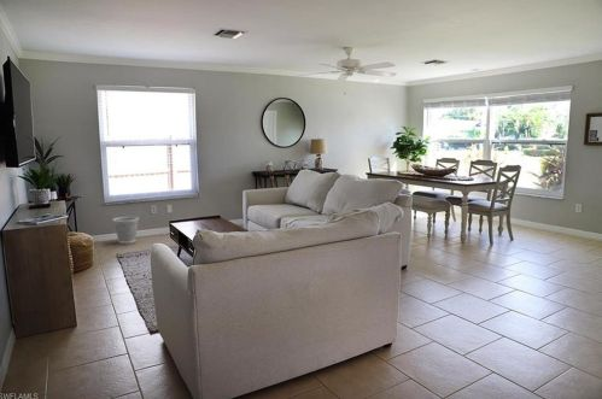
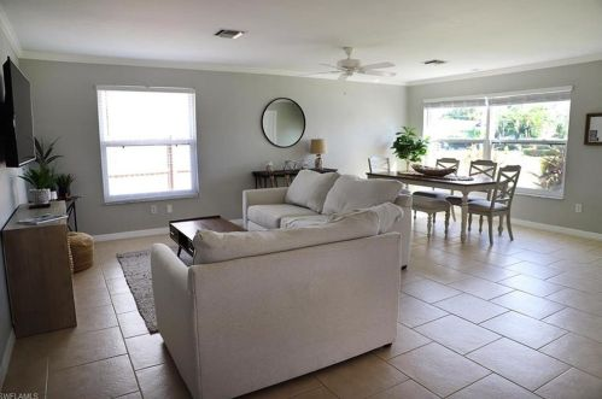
- wastebasket (125, 229)
